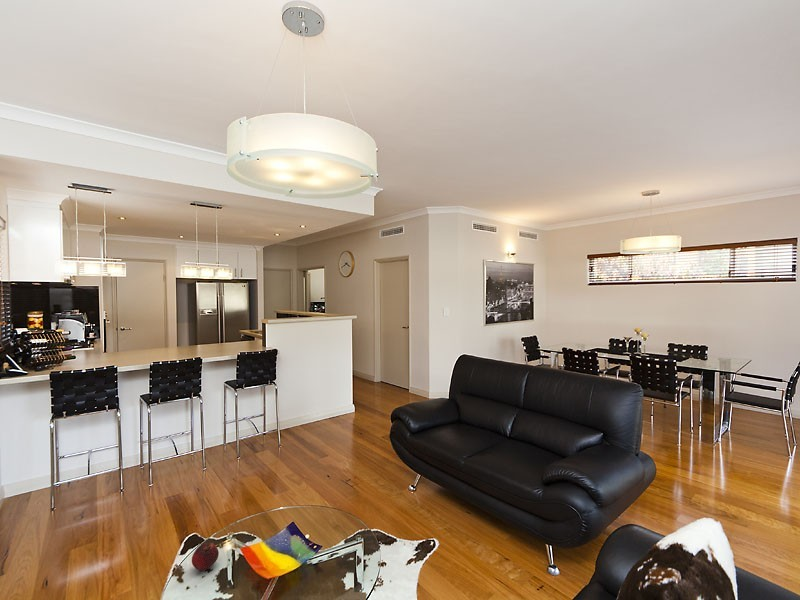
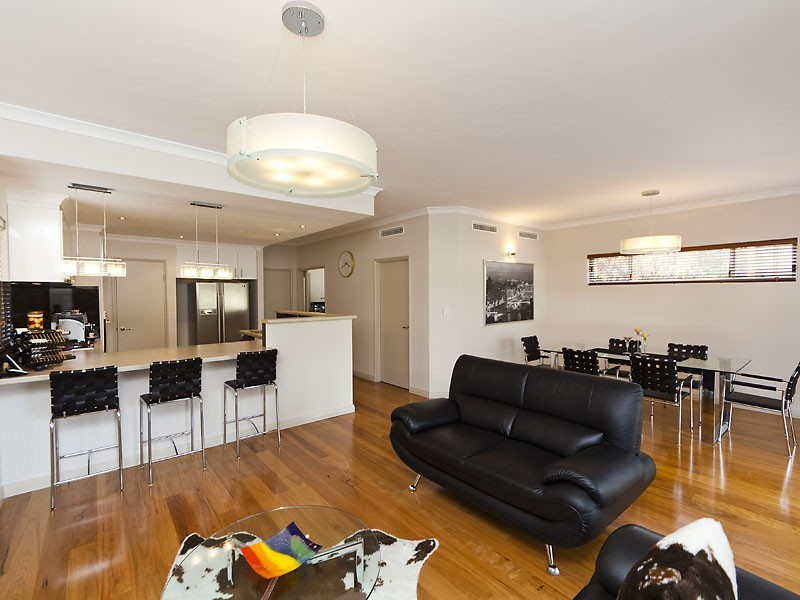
- fruit (205, 556)
